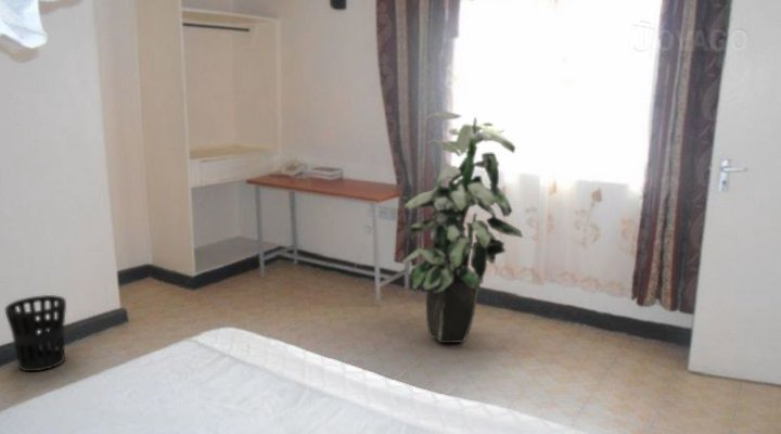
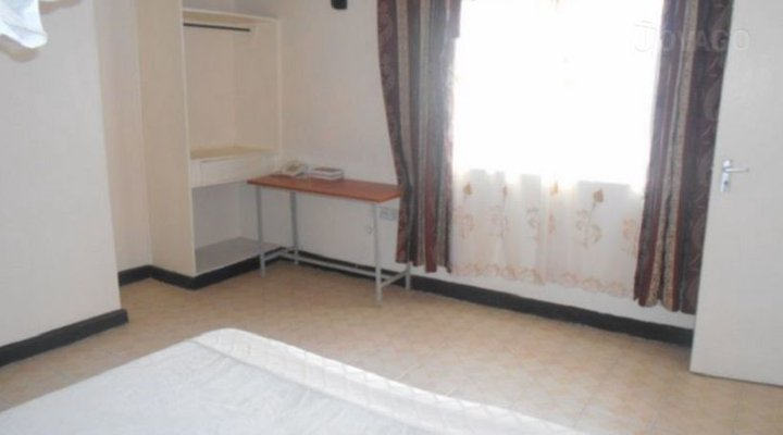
- indoor plant (454, 228)
- wastebasket (39, 334)
